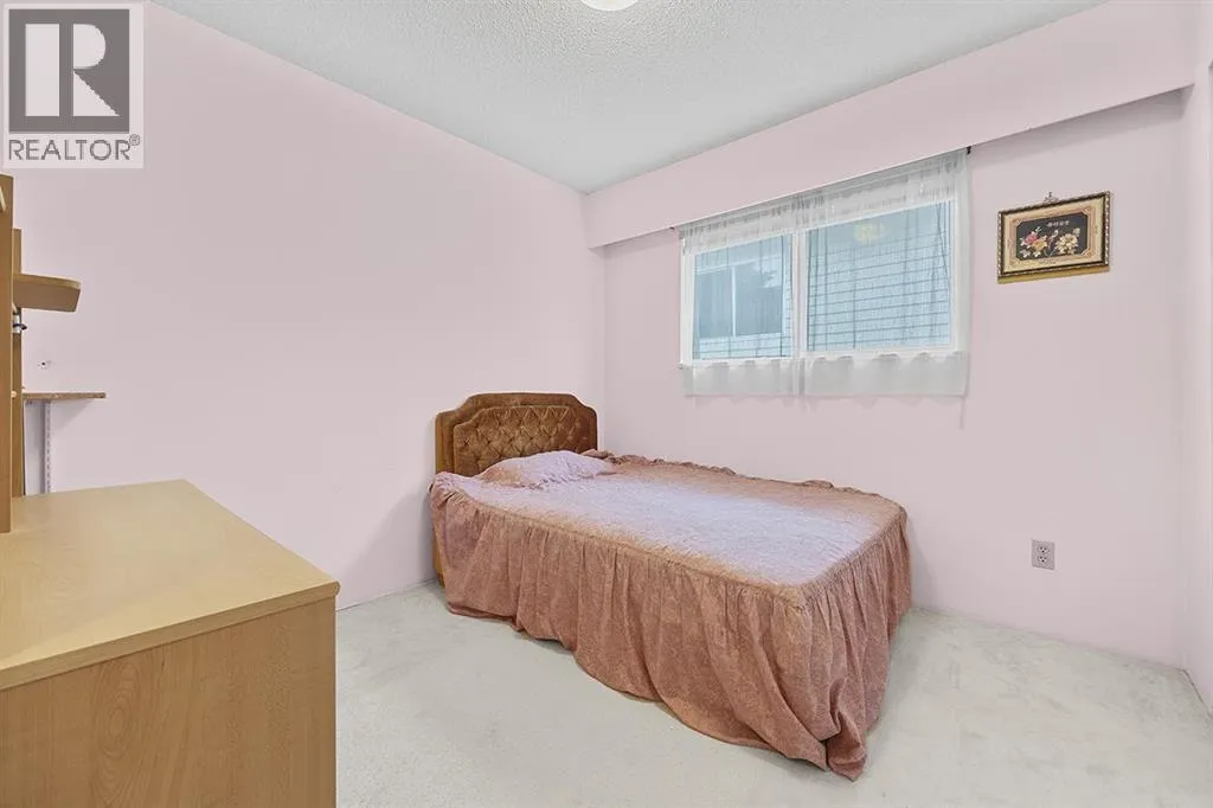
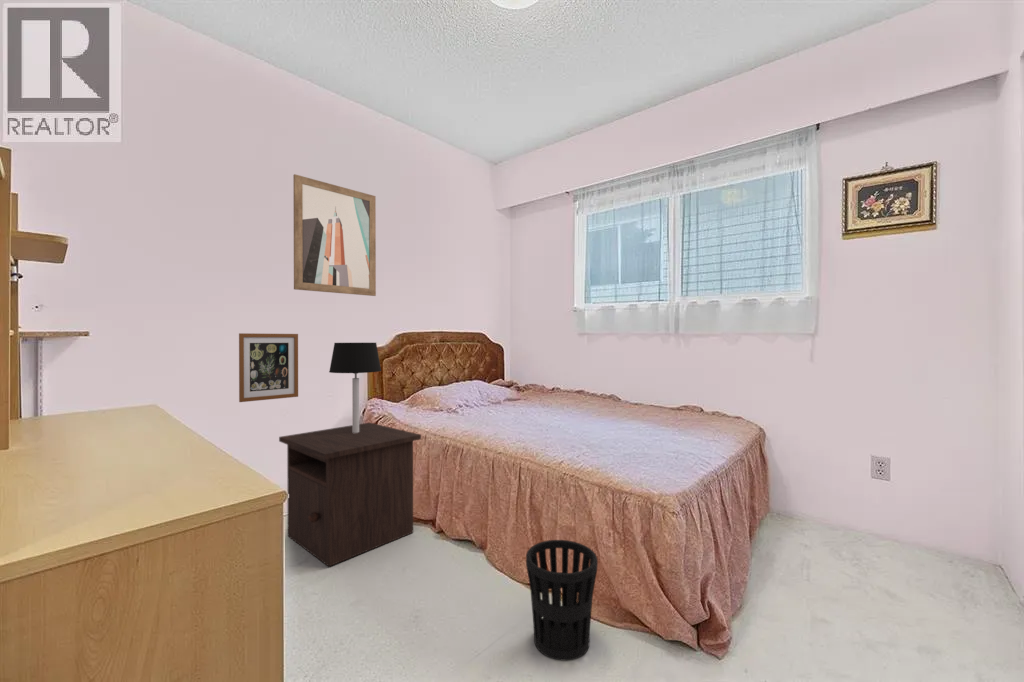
+ wastebasket (560, 597)
+ table lamp (355, 387)
+ wall art (337, 239)
+ nightstand (348, 485)
+ wall art (269, 366)
